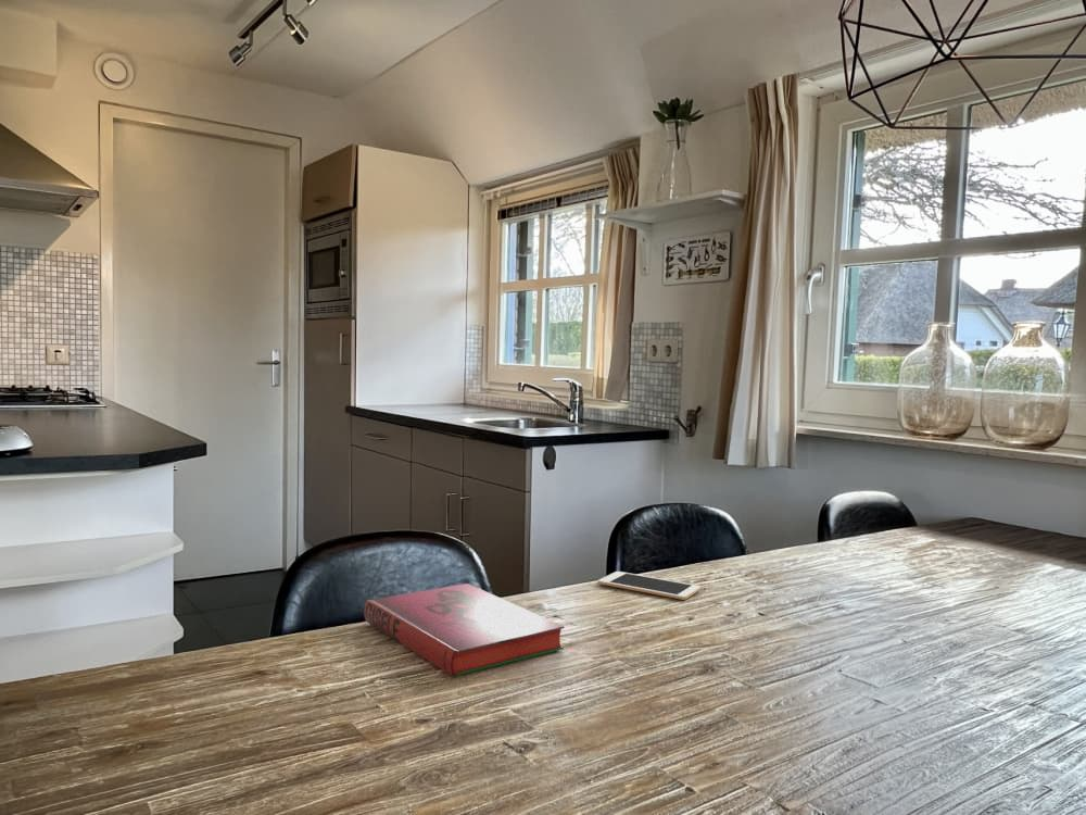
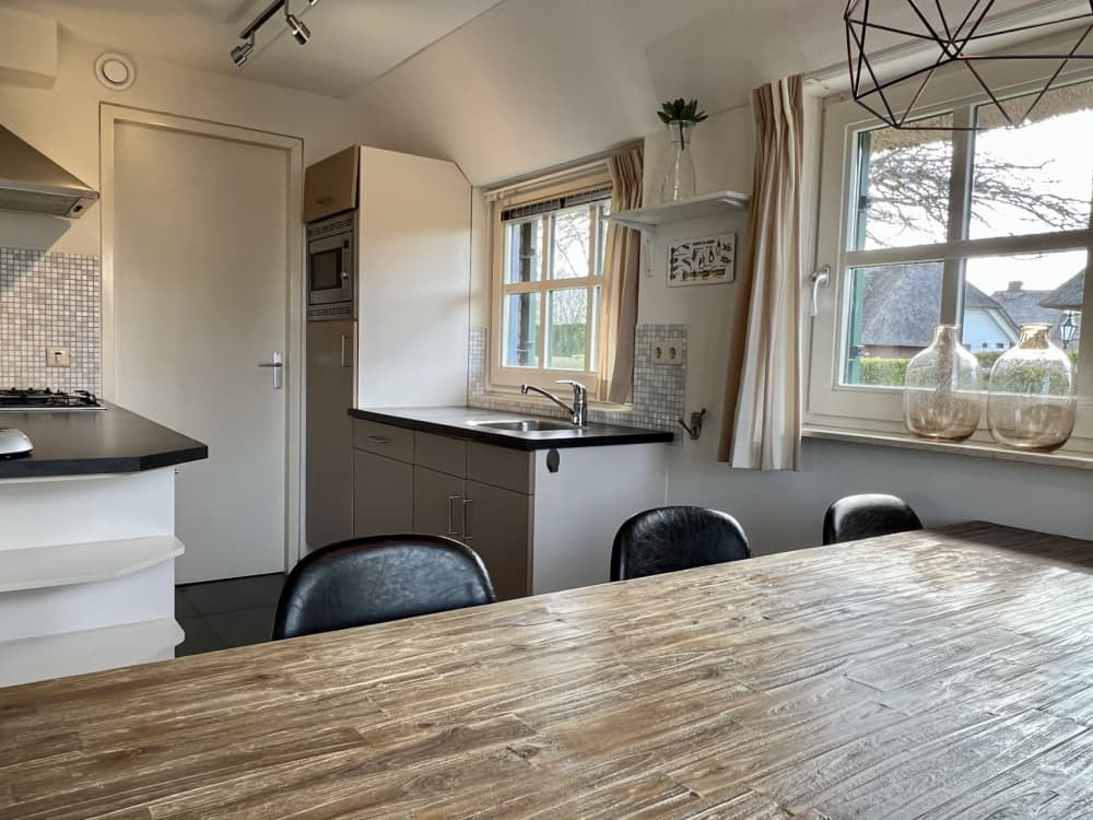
- cell phone (648, 585)
- hardback book (459, 624)
